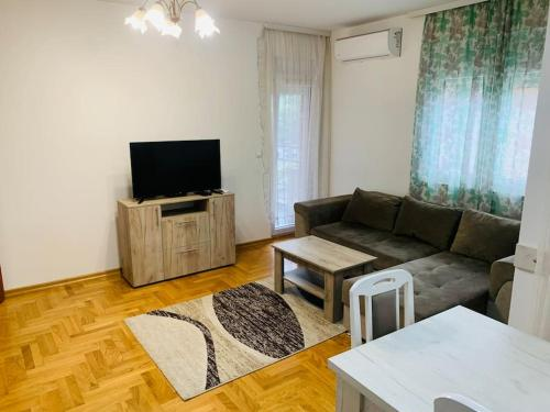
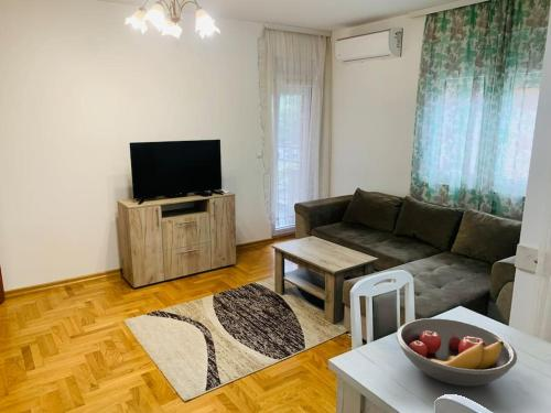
+ fruit bowl (452, 351)
